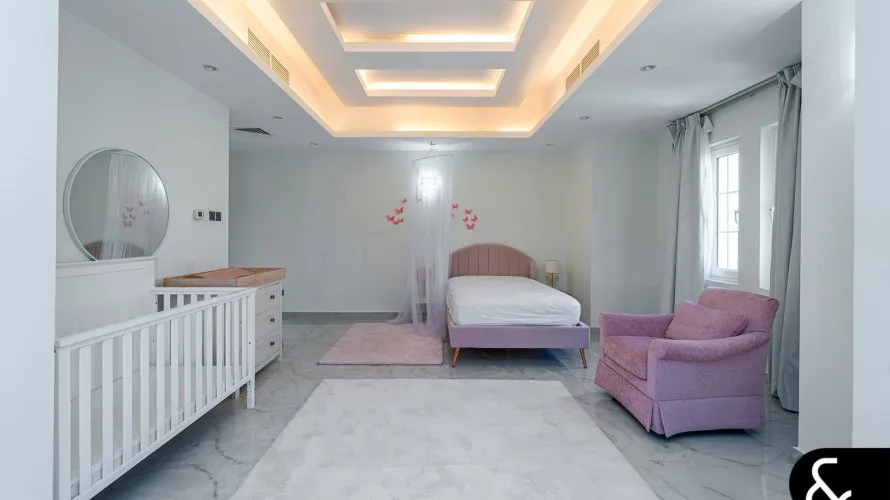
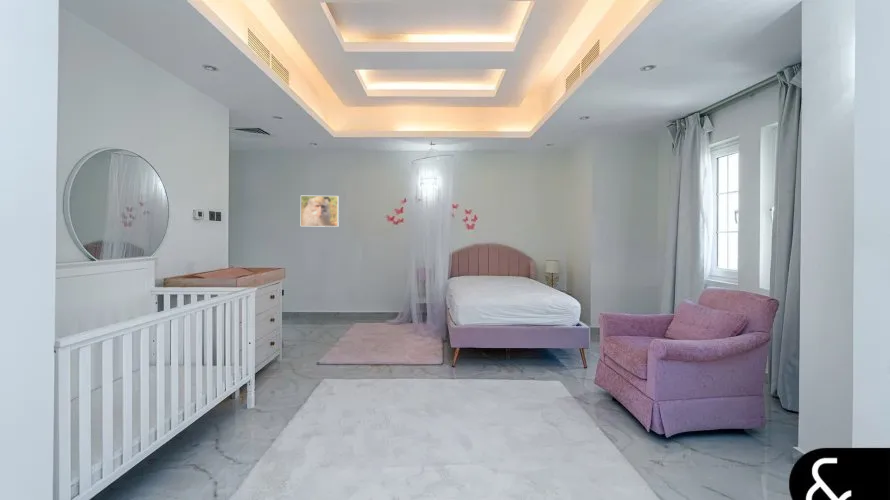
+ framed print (319, 211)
